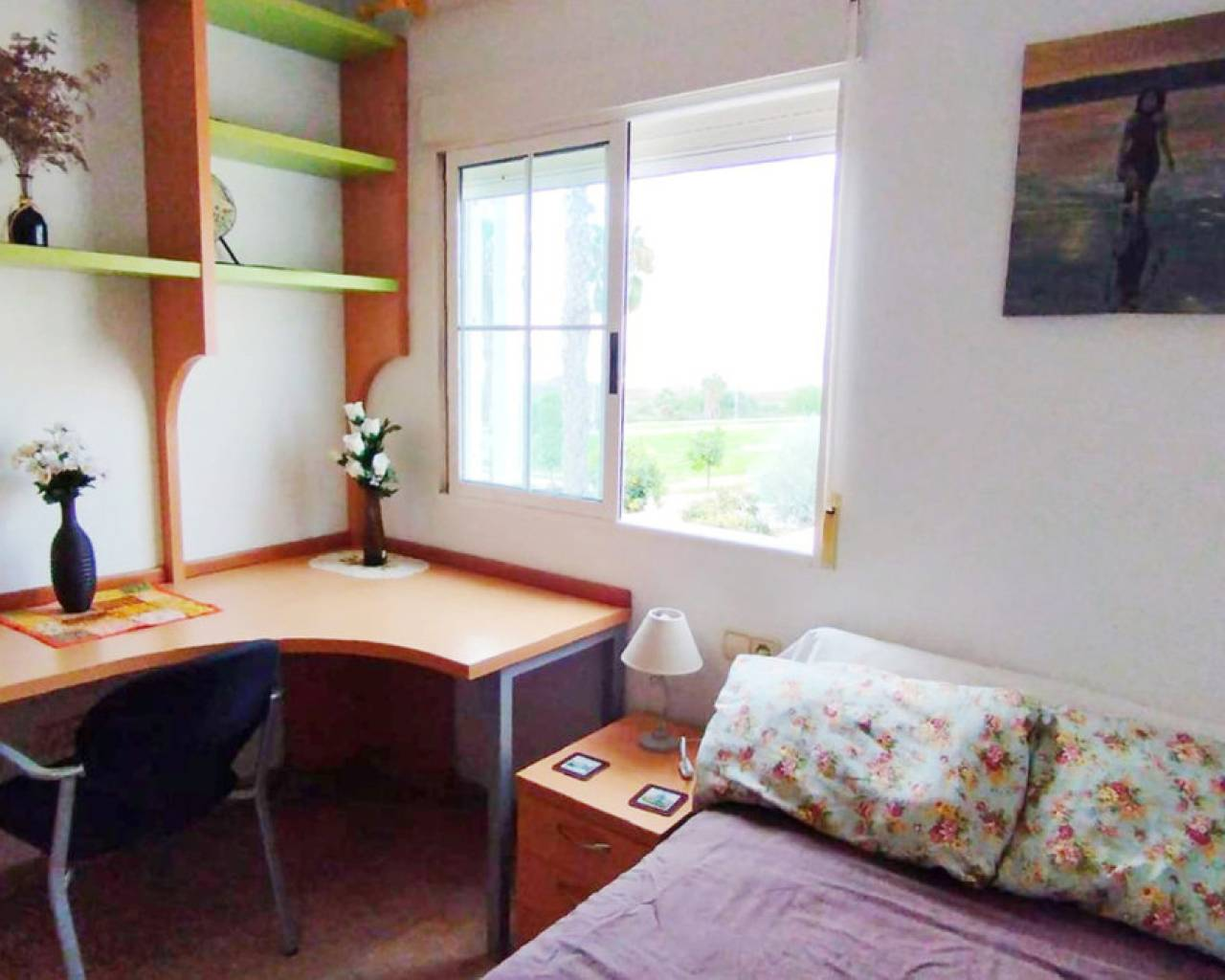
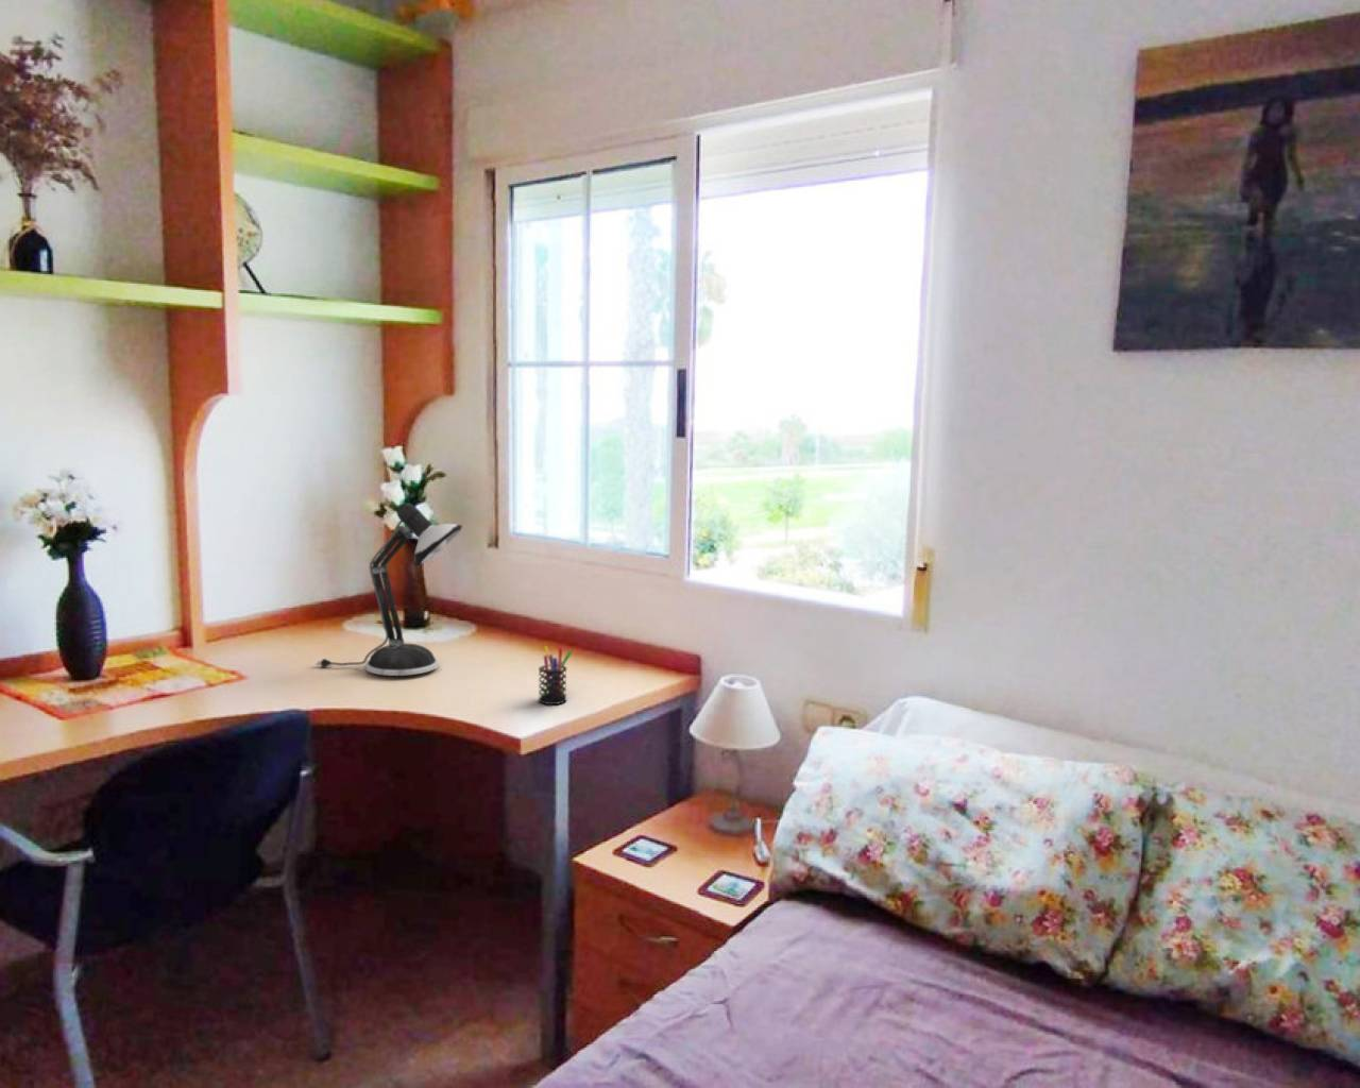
+ desk lamp (391, 588)
+ pen holder (556, 672)
